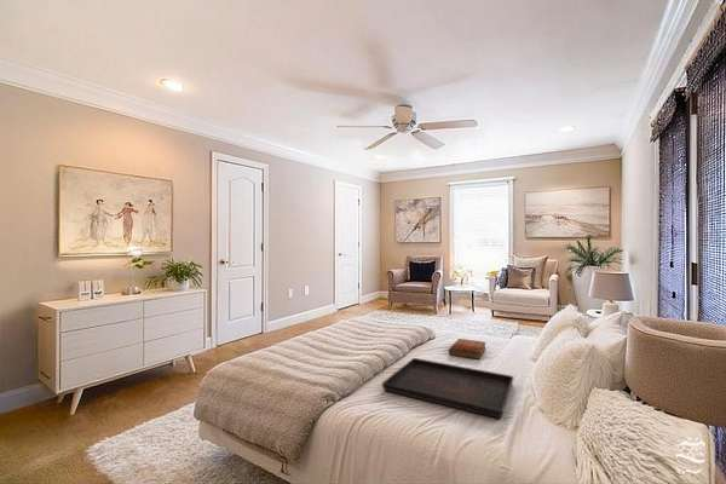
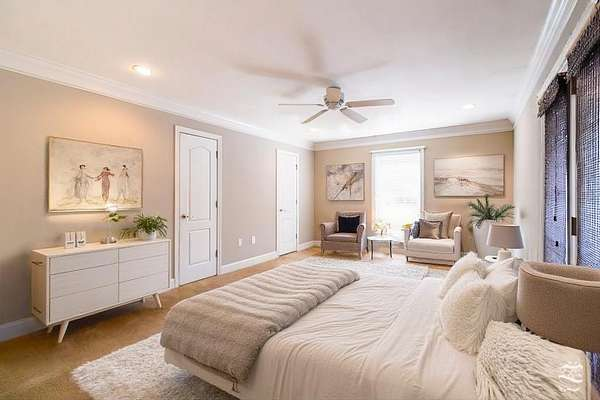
- serving tray (449, 382)
- bible (467, 347)
